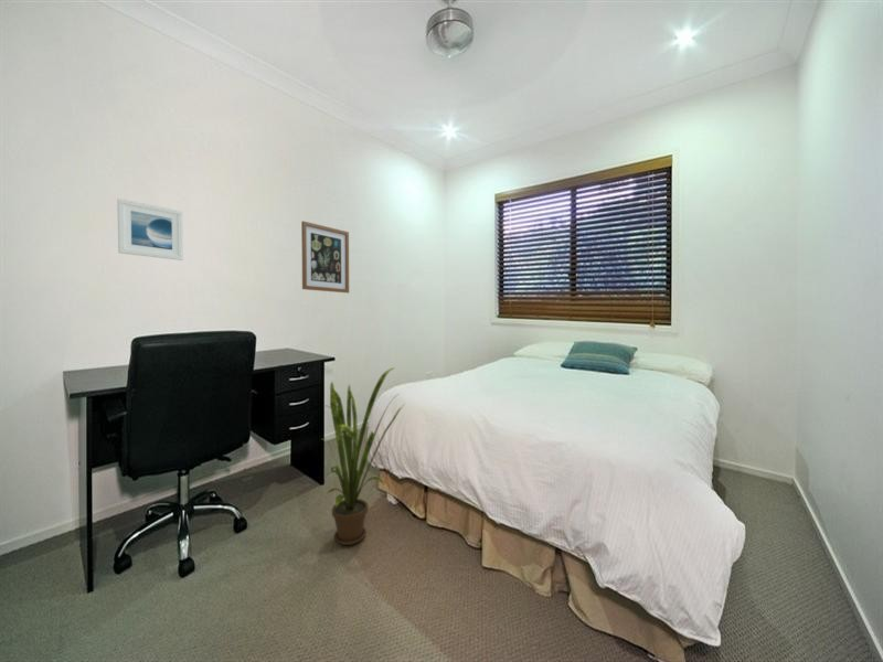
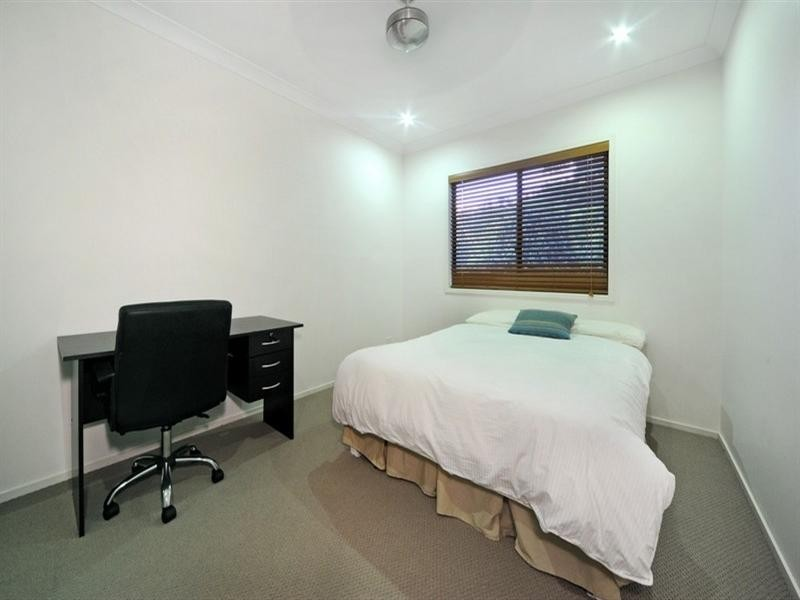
- house plant (354, 451)
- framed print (151, 231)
- wall art (327, 258)
